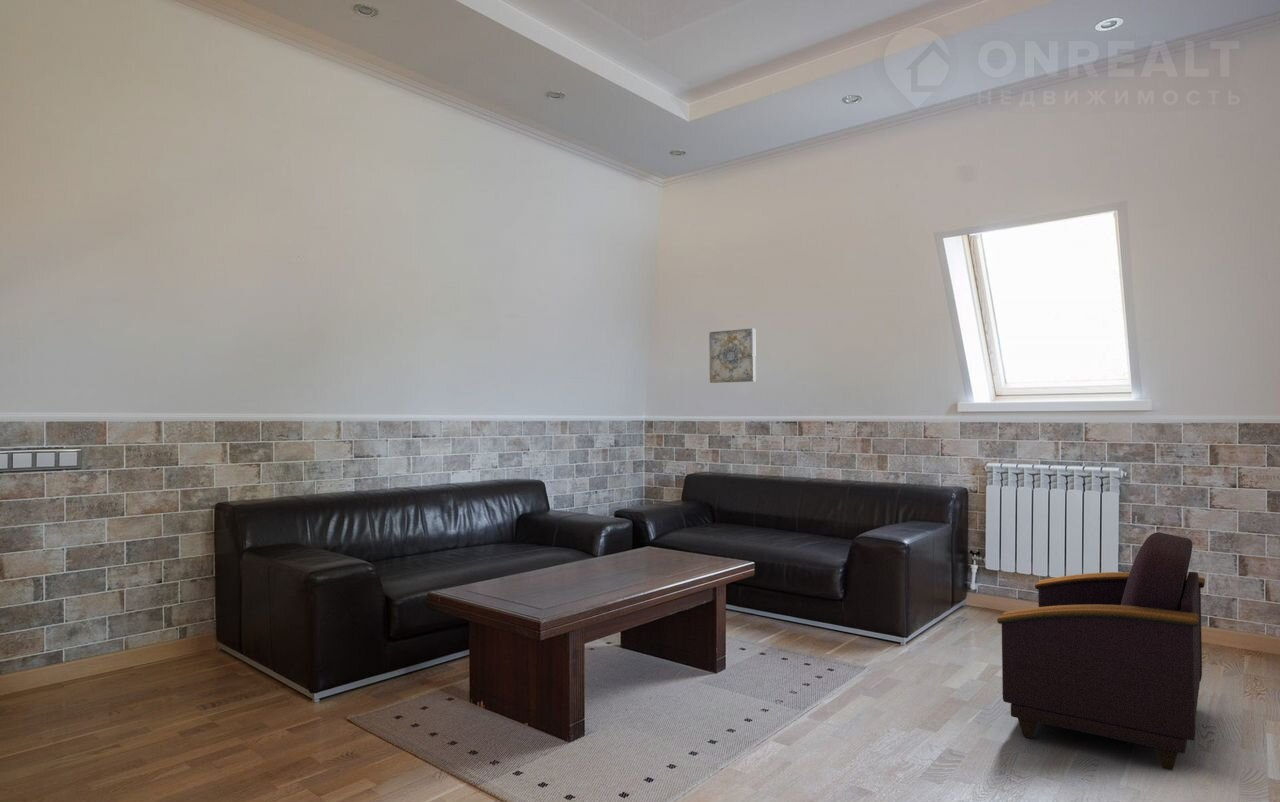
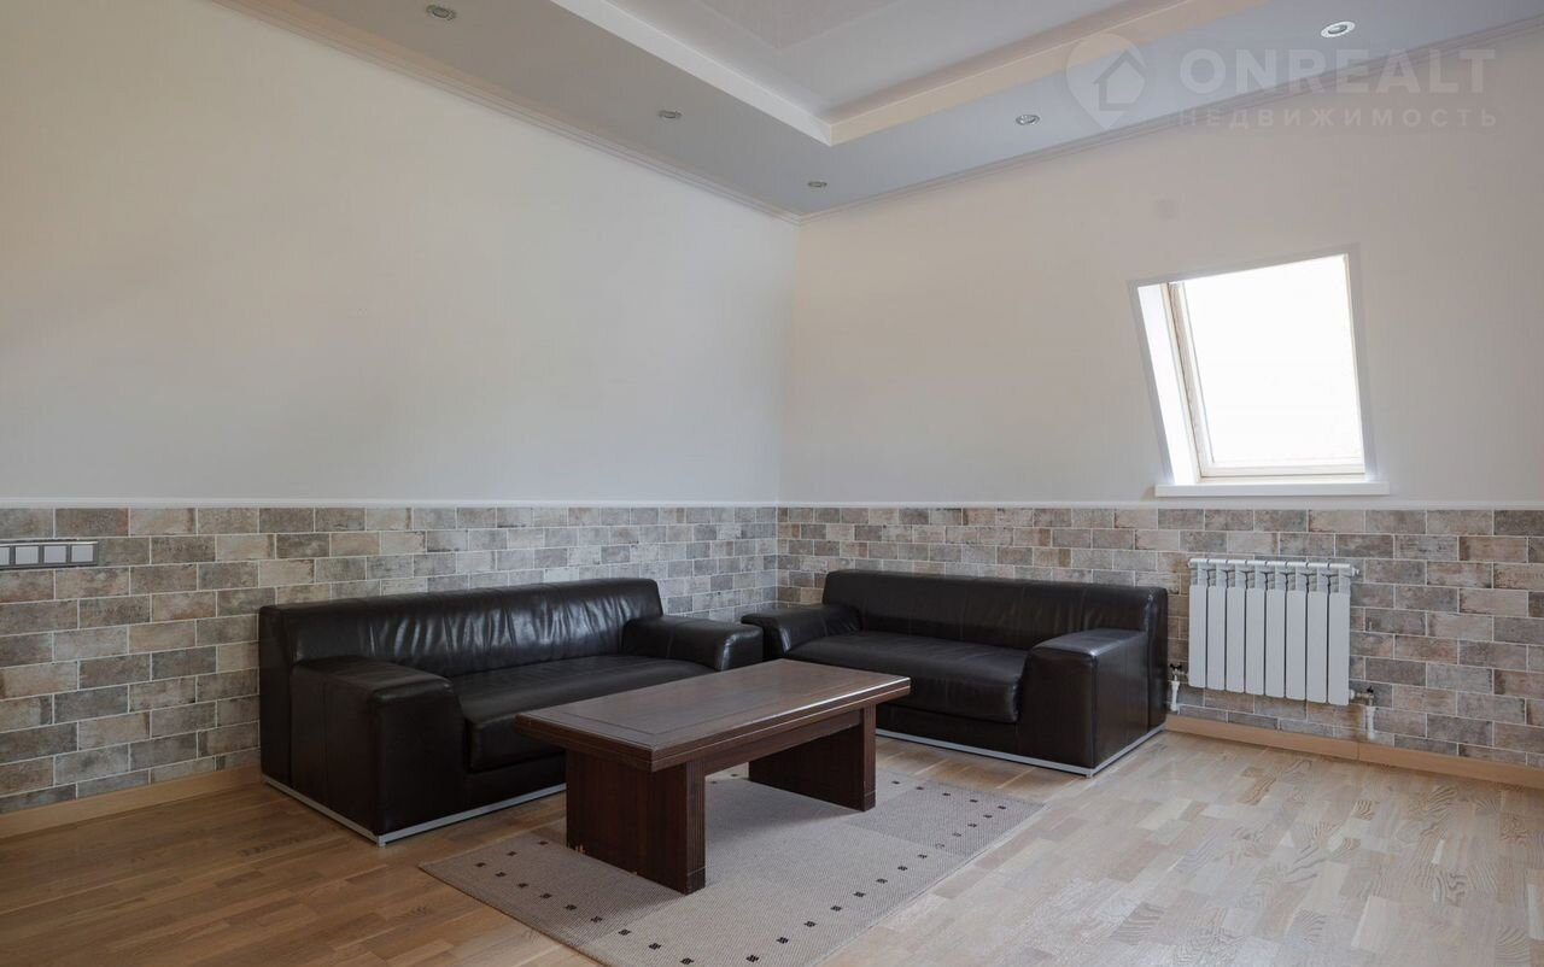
- wall art (732, 356)
- armchair (1105, 626)
